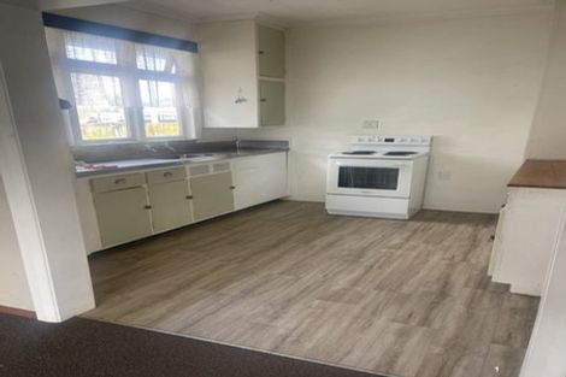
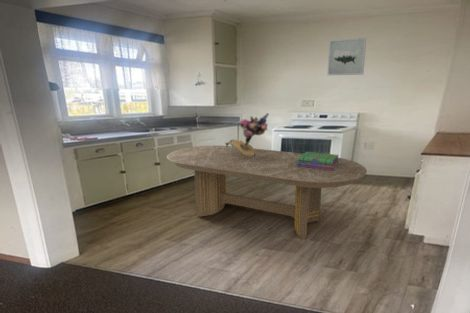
+ wall art (346, 57)
+ bouquet (247, 134)
+ dining table (253, 198)
+ stack of books (318, 160)
